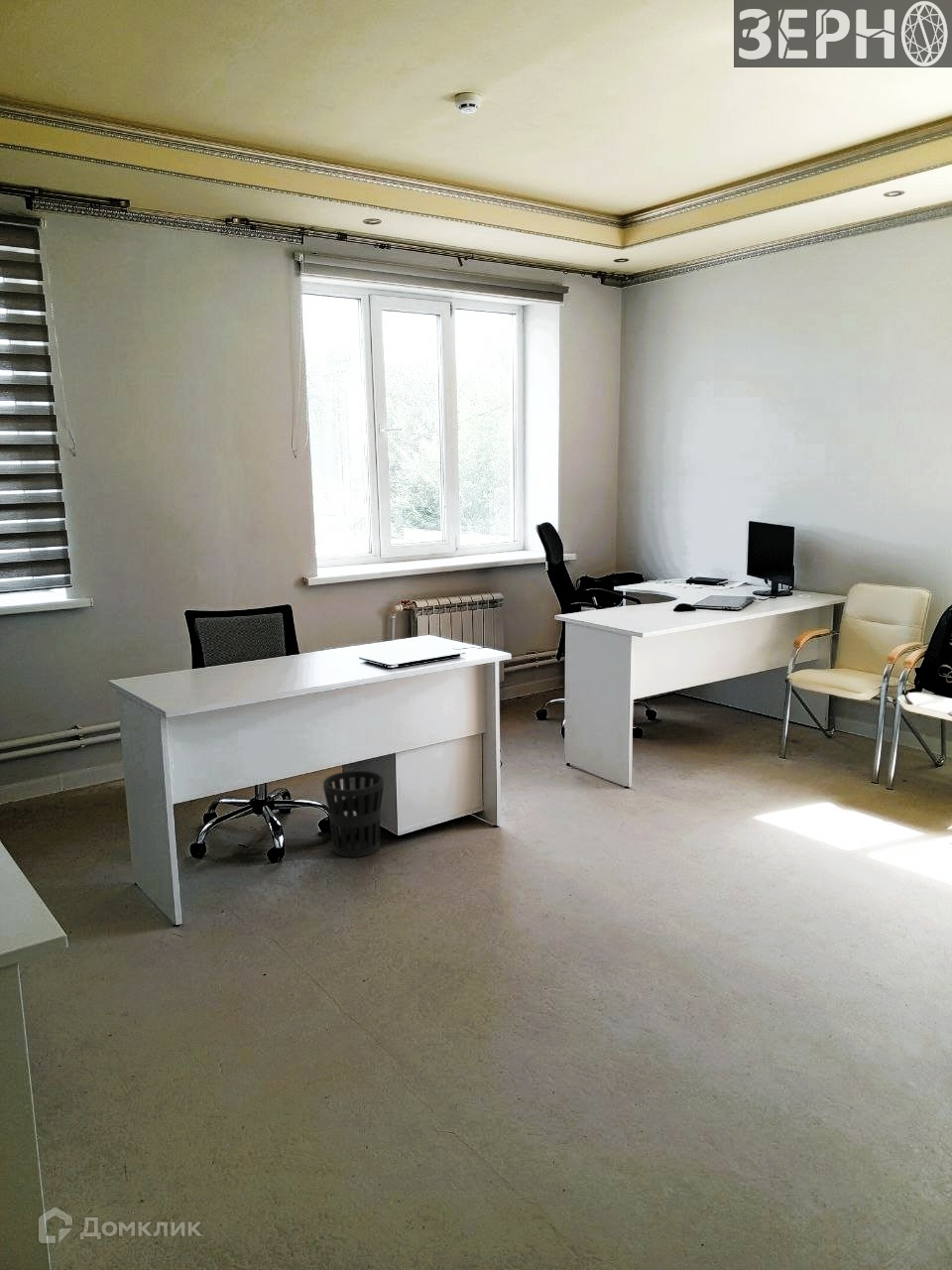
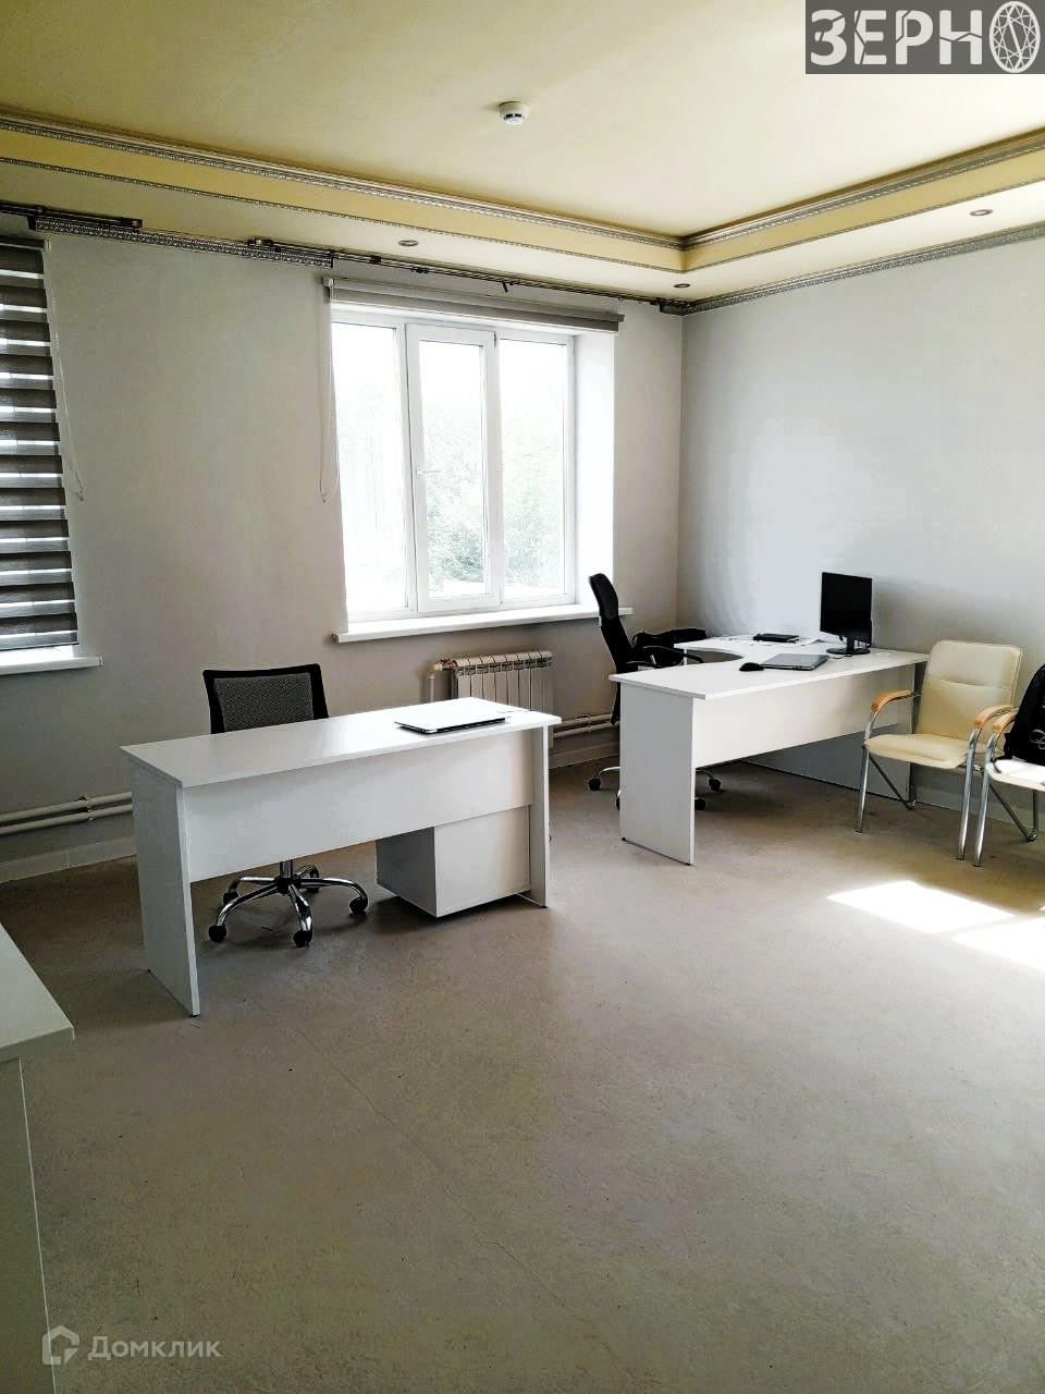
- wastebasket (356, 814)
